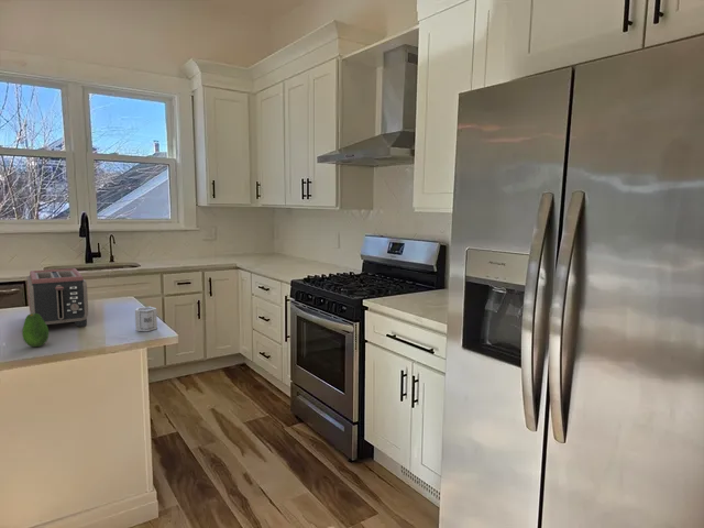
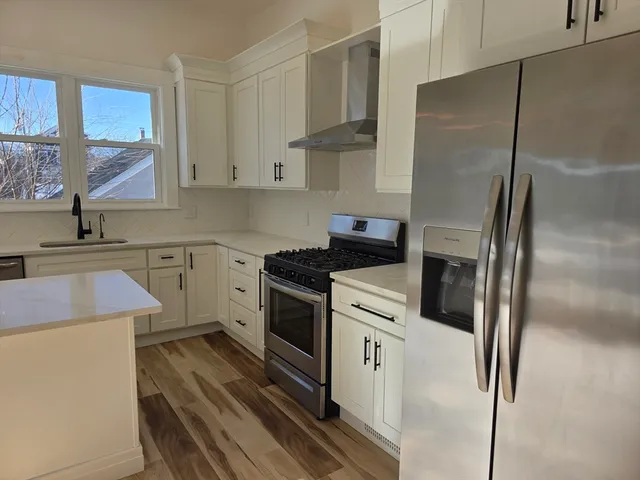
- toaster (57, 298)
- fruit (35, 330)
- cup (145, 318)
